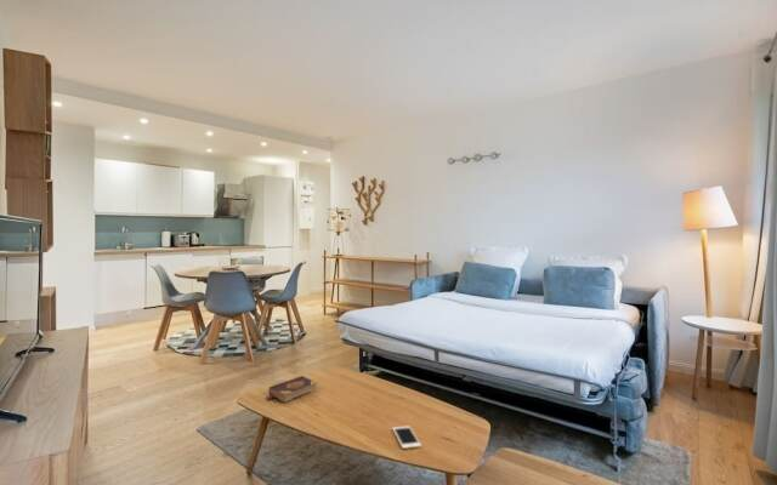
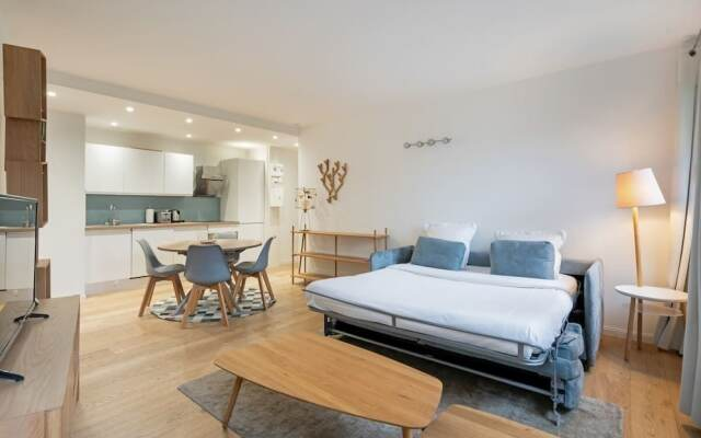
- book (290, 388)
- cell phone (405, 436)
